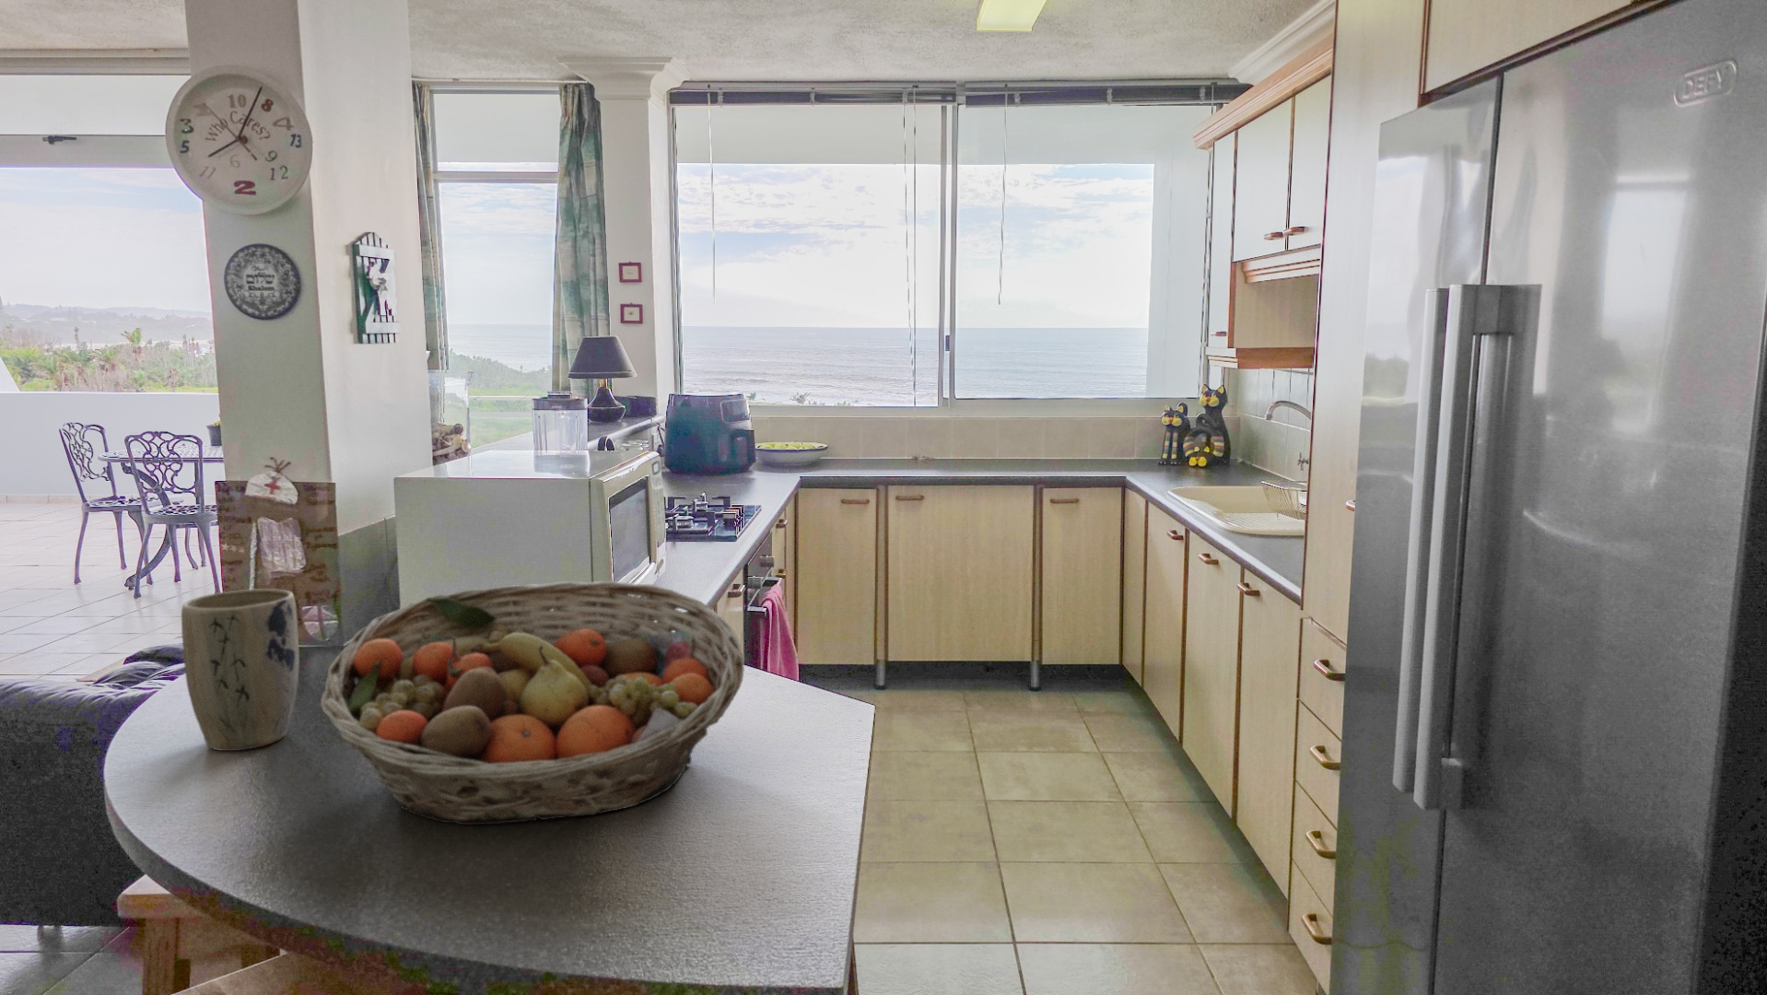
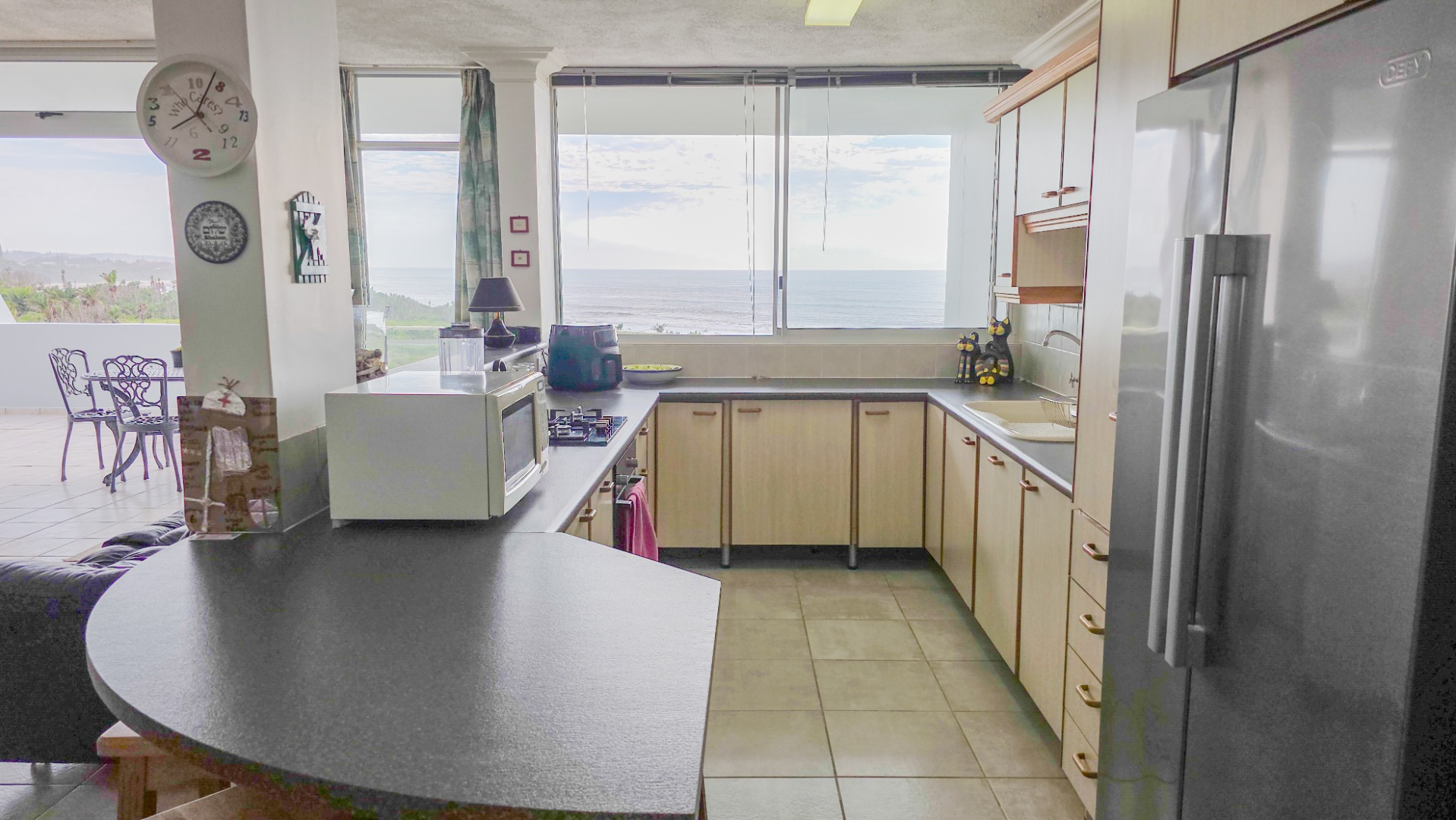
- plant pot (243, 669)
- fruit basket (544, 692)
